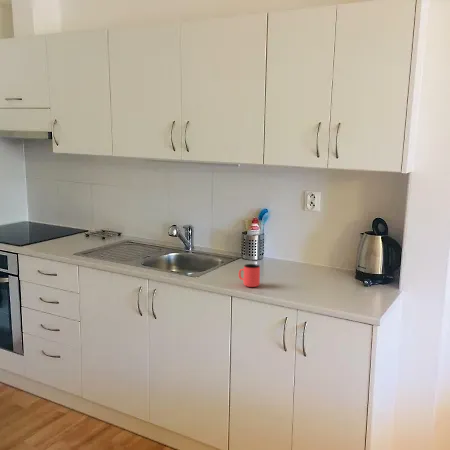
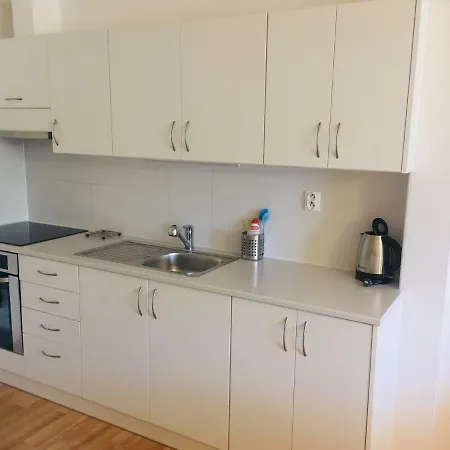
- cup (248, 275)
